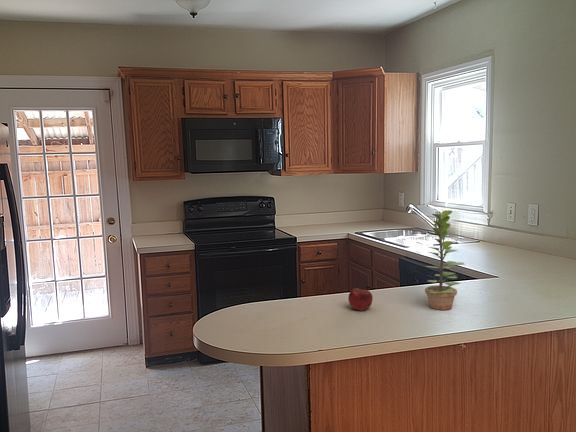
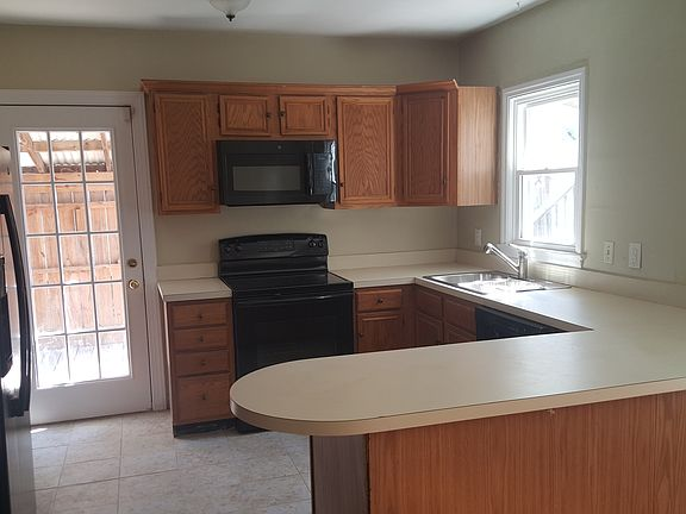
- fruit (360, 298)
- plant (443, 259)
